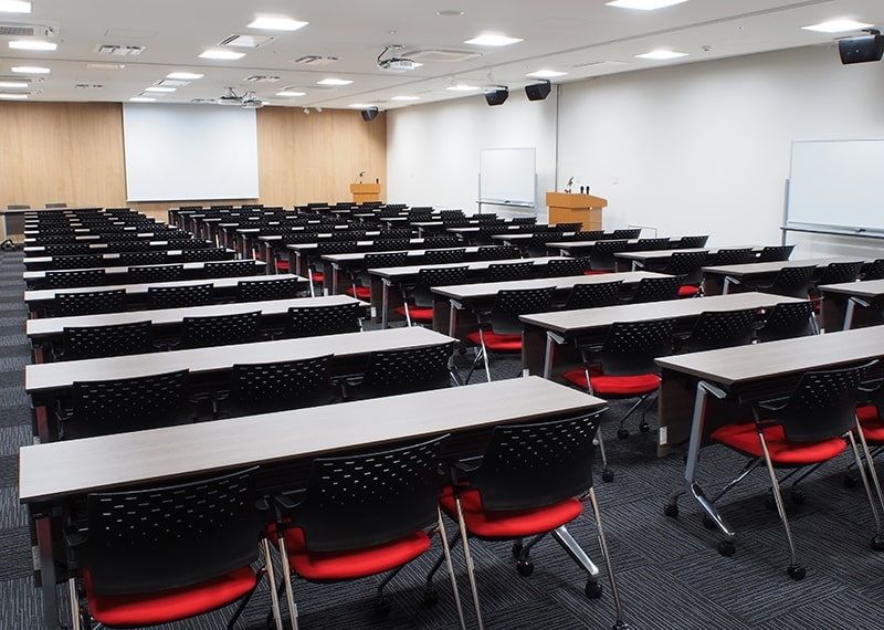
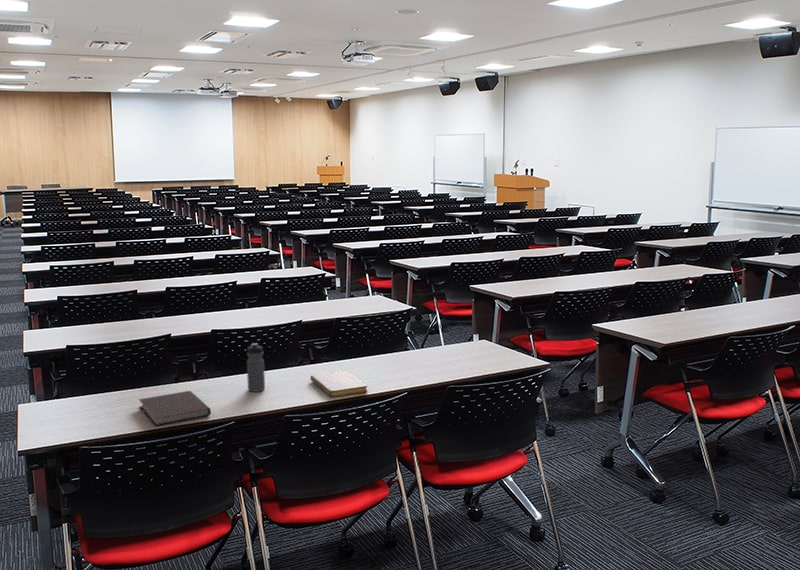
+ notebook (338, 383)
+ notebook (174, 407)
+ water bottle (255, 366)
